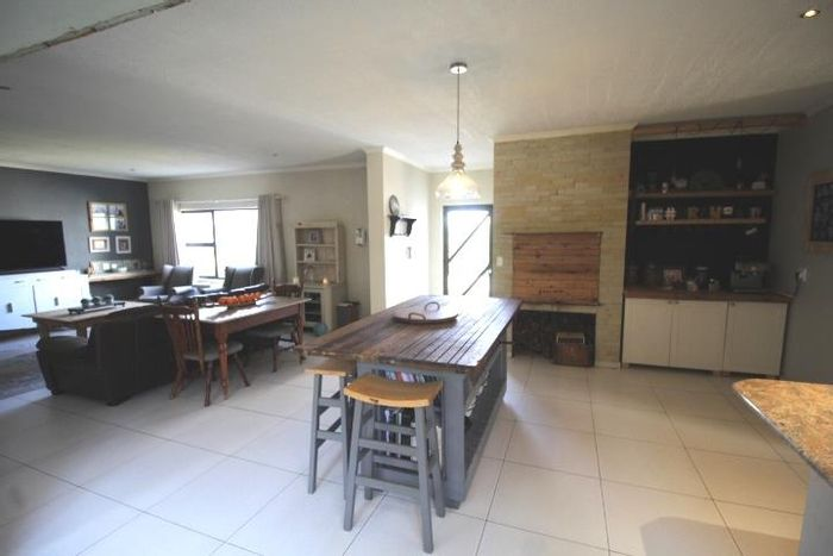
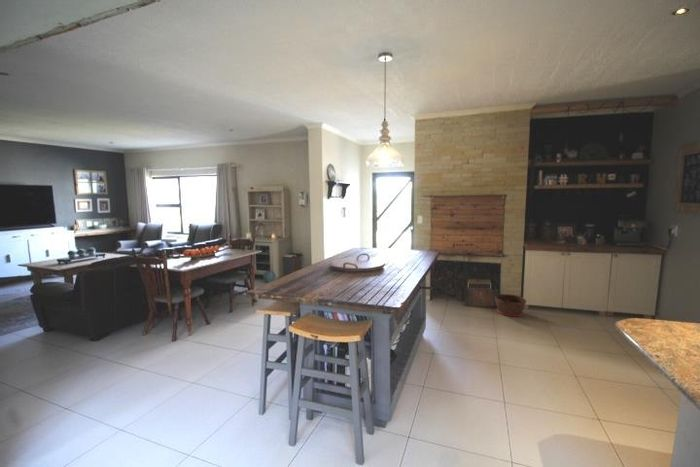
+ basket (510, 305)
